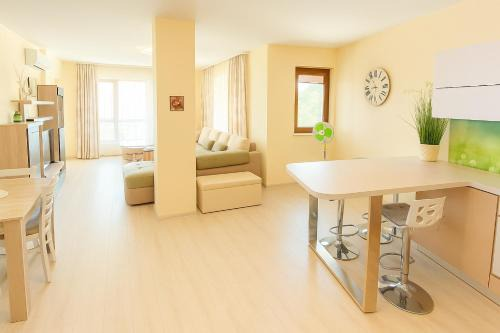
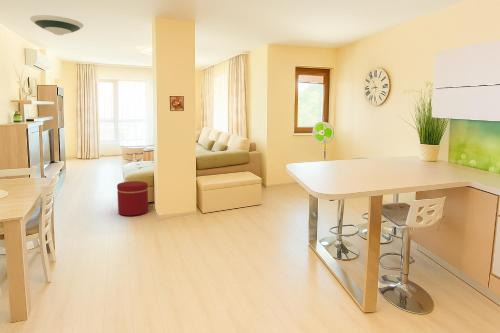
+ ottoman (133, 197)
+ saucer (58, 28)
